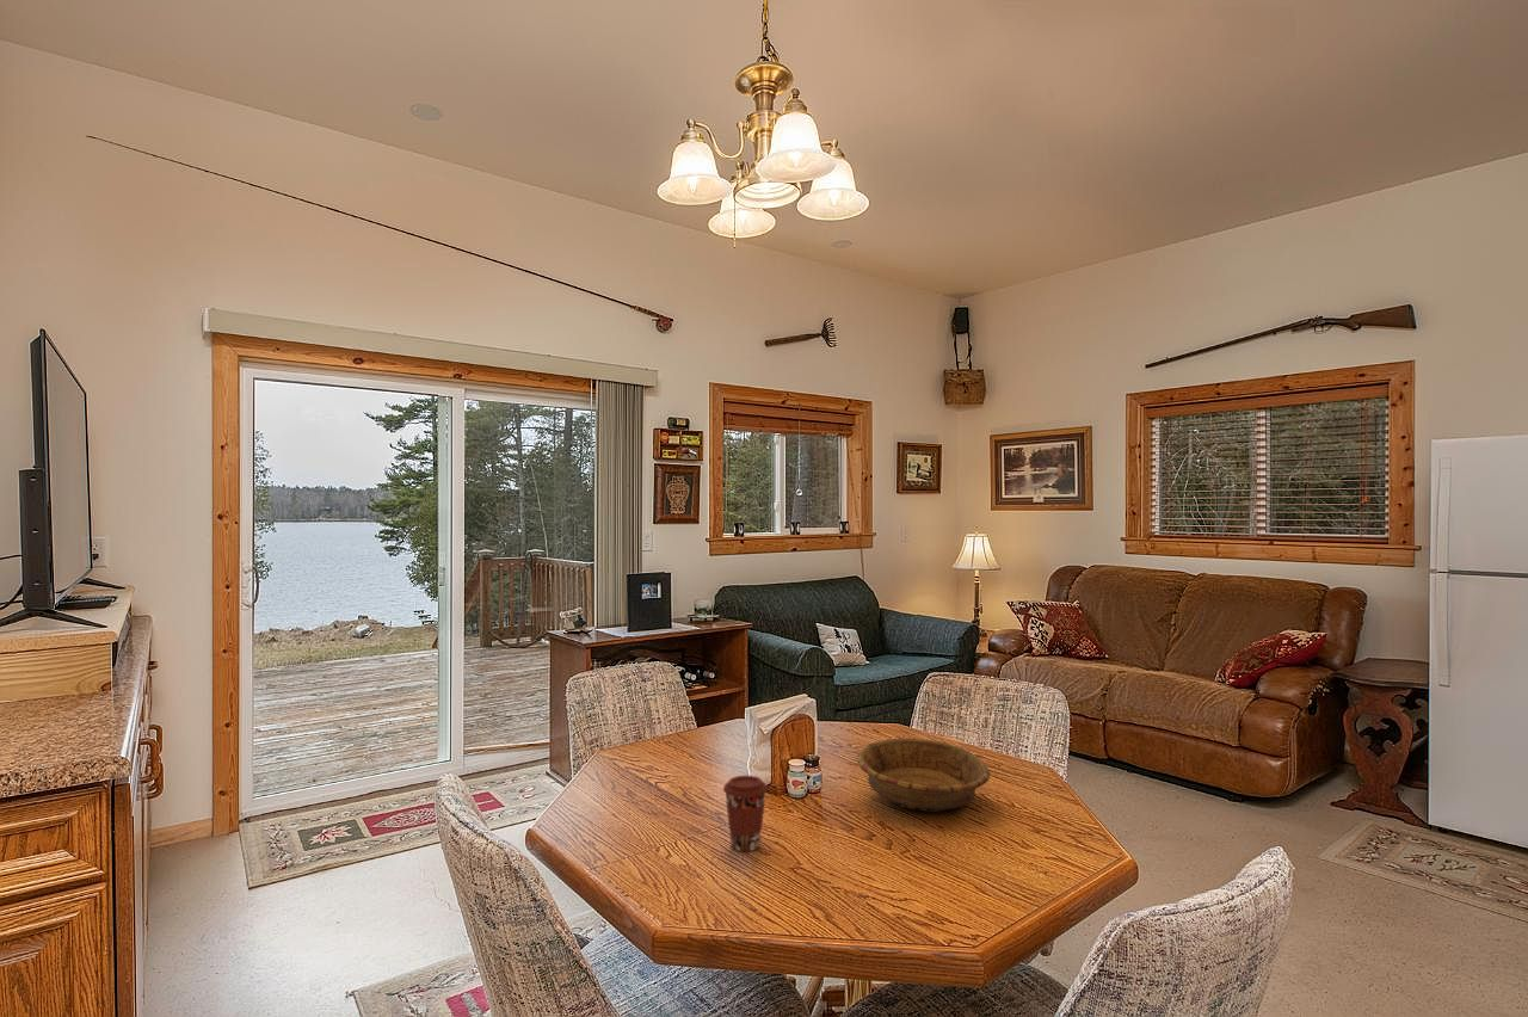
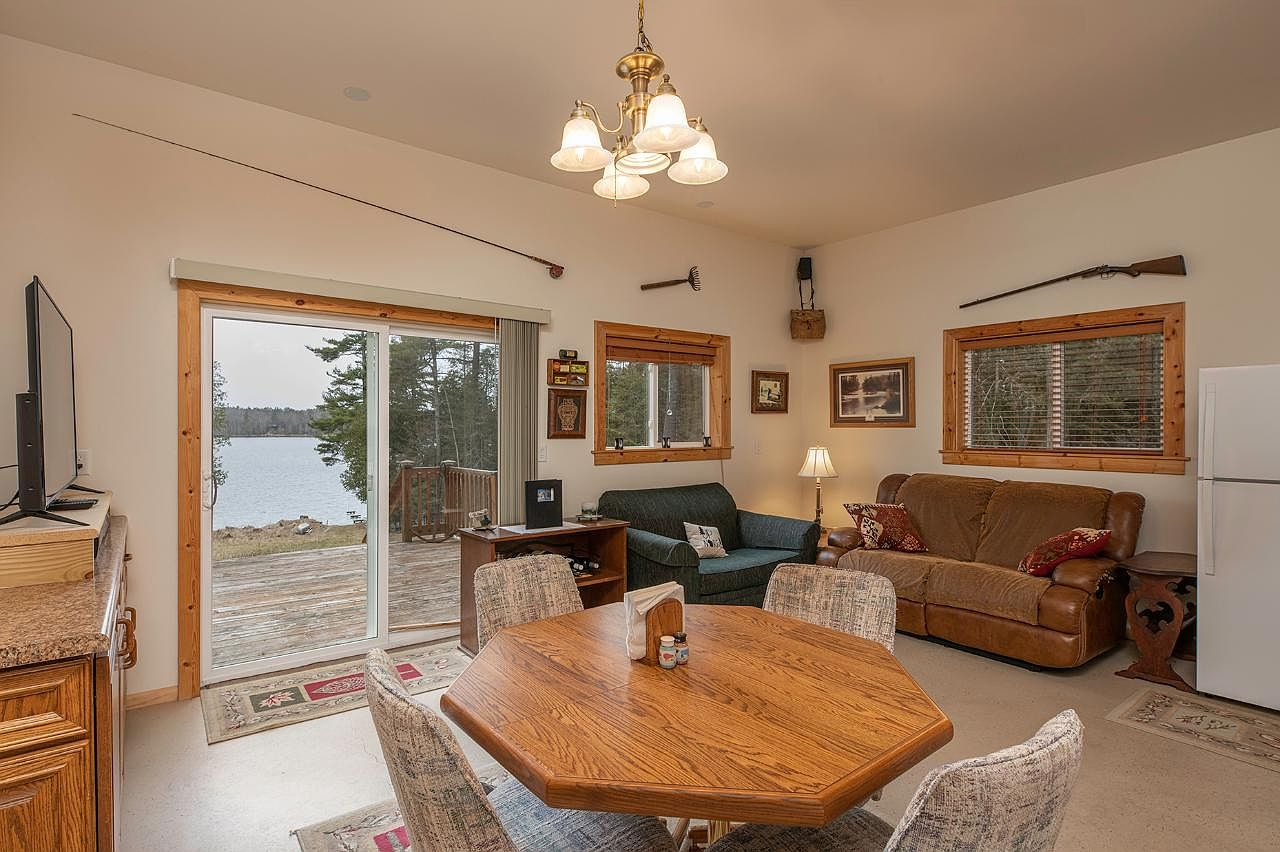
- coffee cup (745, 813)
- decorative bowl (922, 777)
